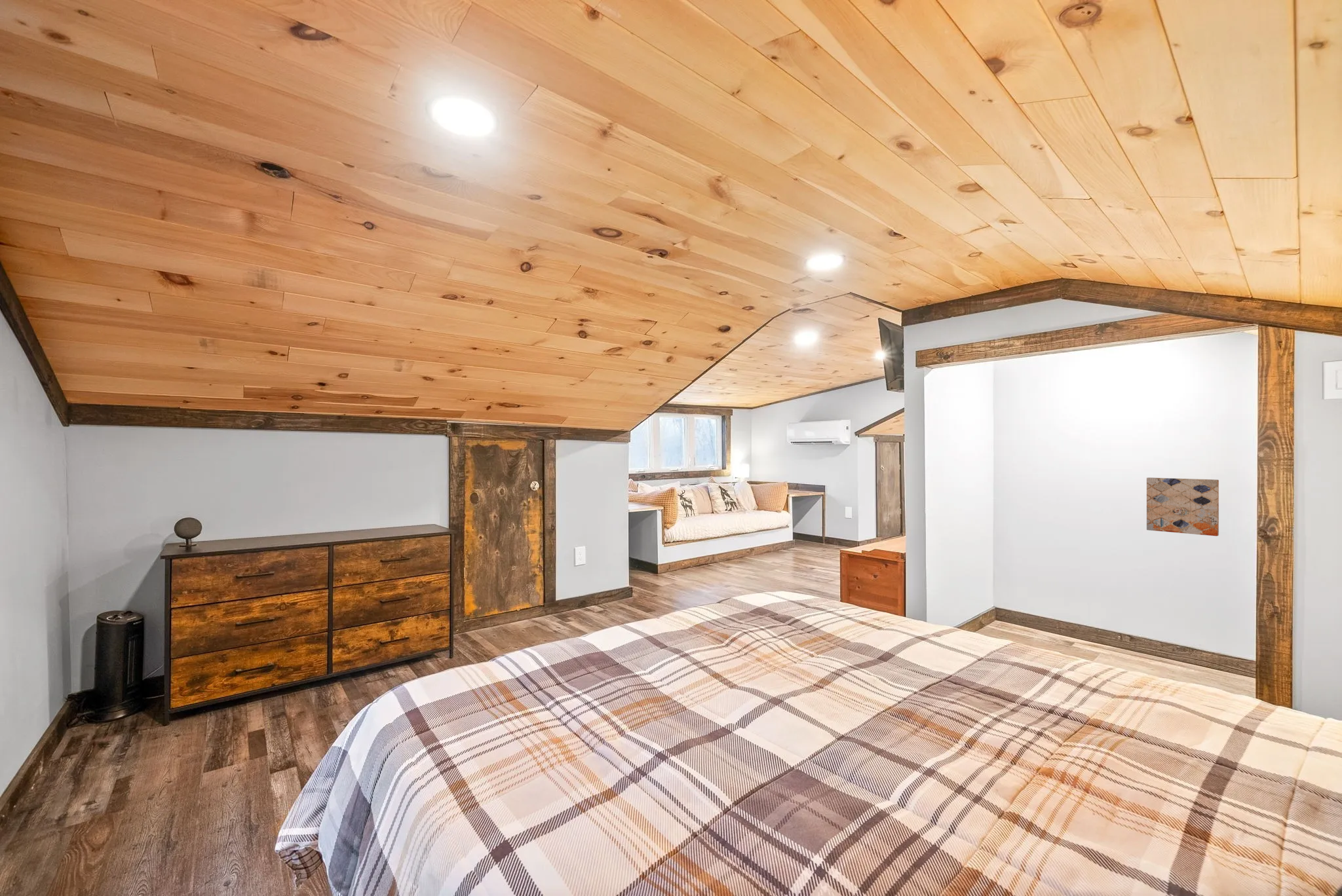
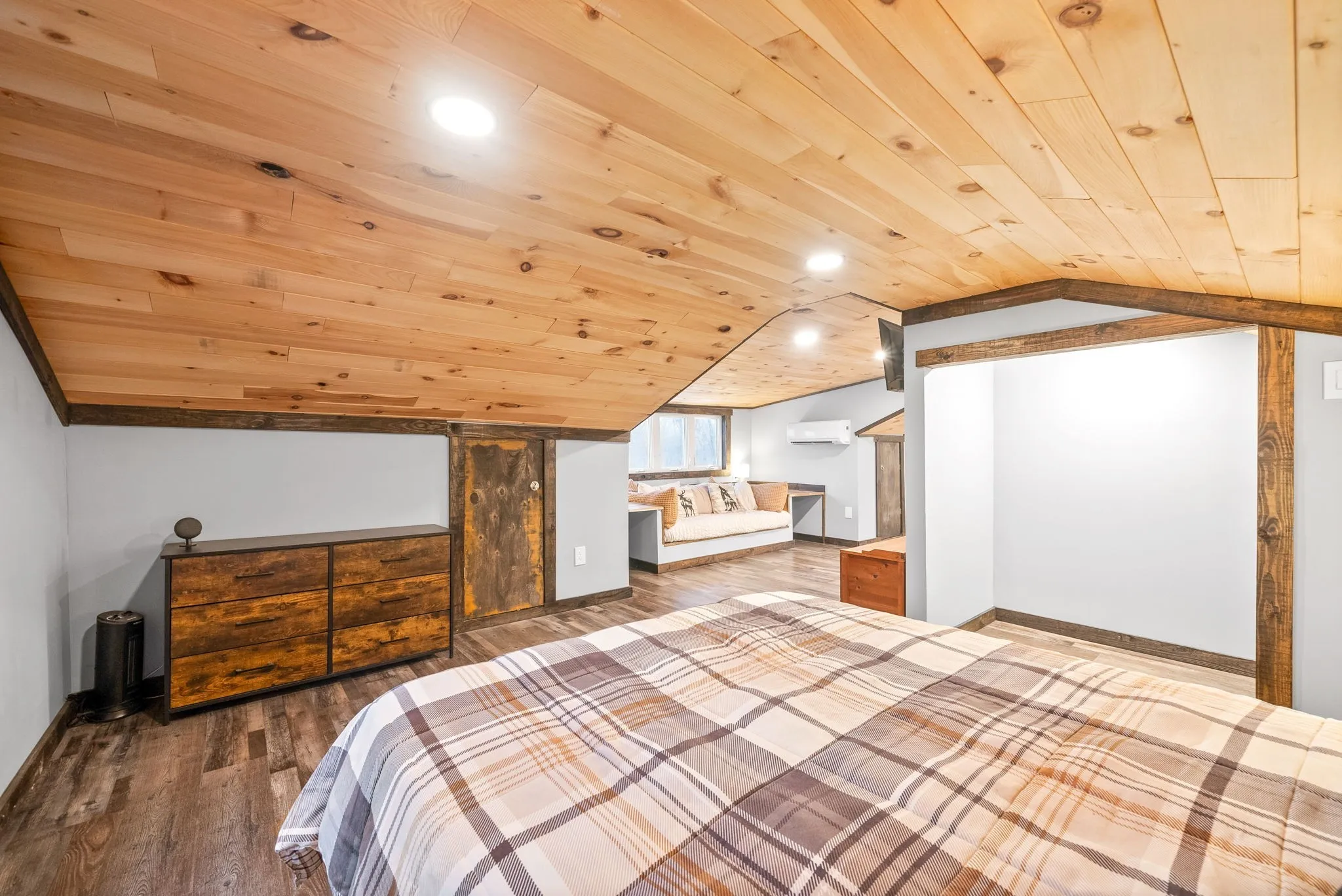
- wall art (1181, 506)
